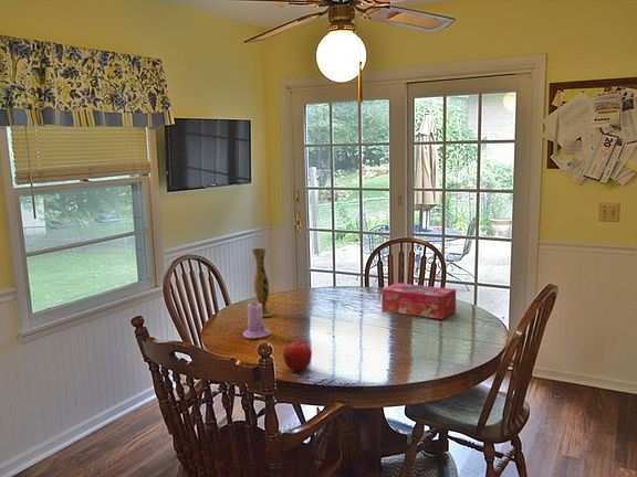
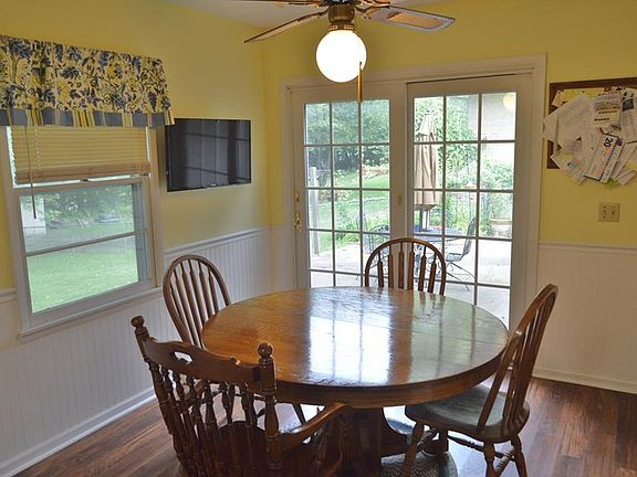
- candle (254, 316)
- tissue box (418, 299)
- fruit (297, 354)
- vase (262, 282)
